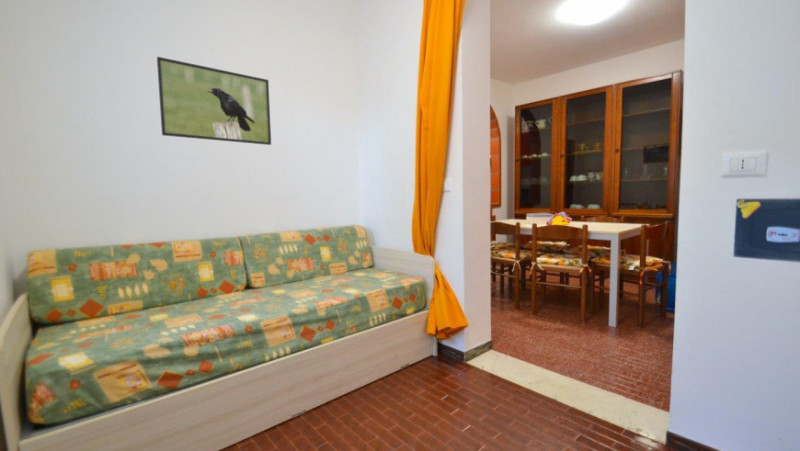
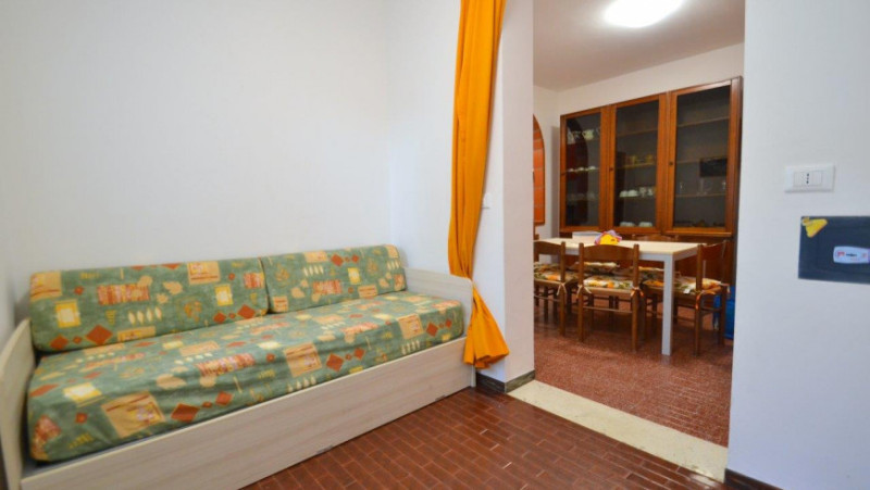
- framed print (219, 105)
